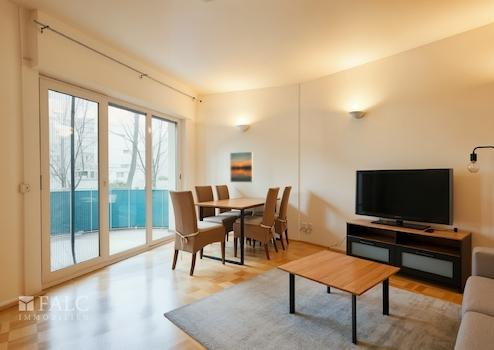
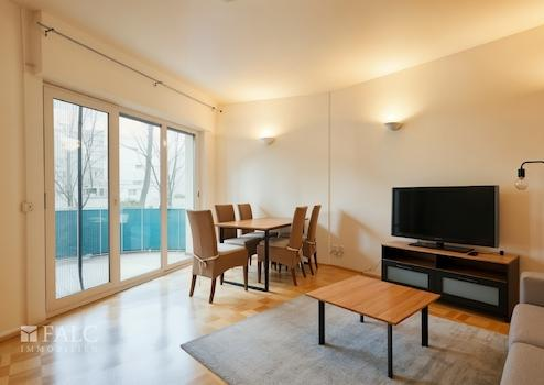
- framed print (241, 167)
